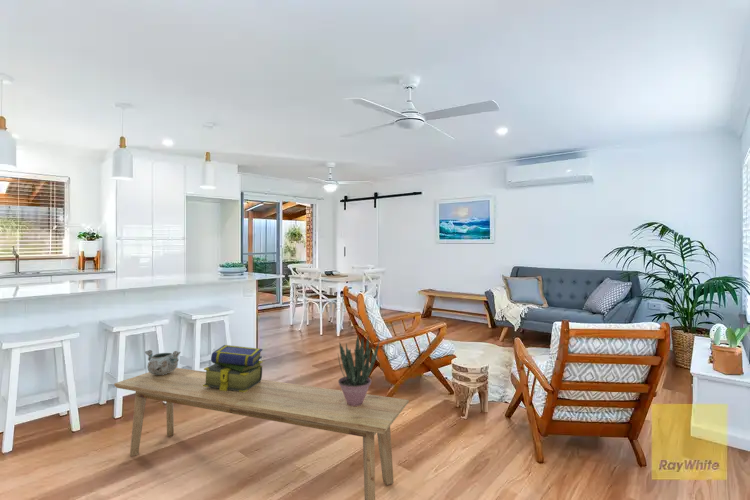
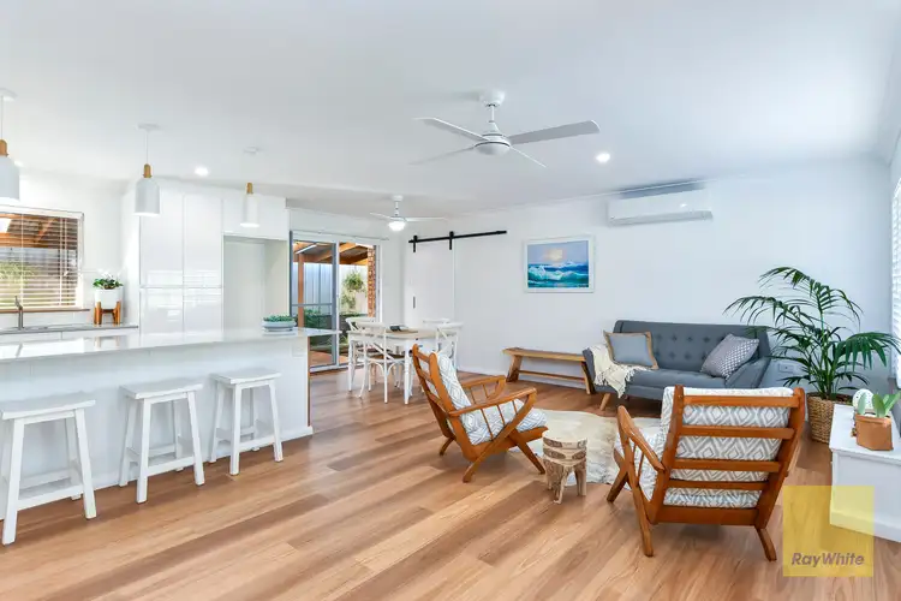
- bench (255, 417)
- decorative bowl (161, 361)
- stack of books (236, 366)
- potted plant (357, 368)
